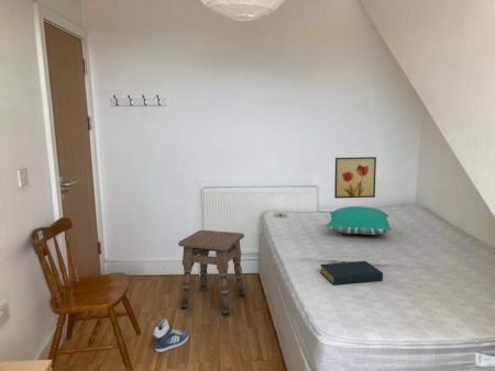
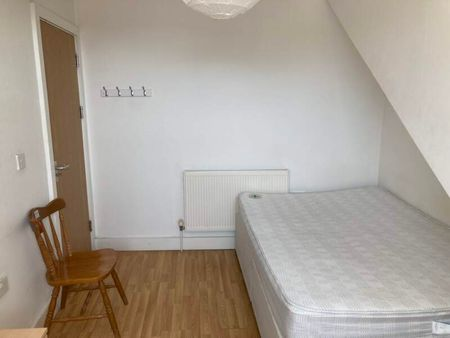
- sneaker (170, 331)
- hardback book (350, 272)
- wall art (354, 177)
- pillow (358, 221)
- side table (217, 269)
